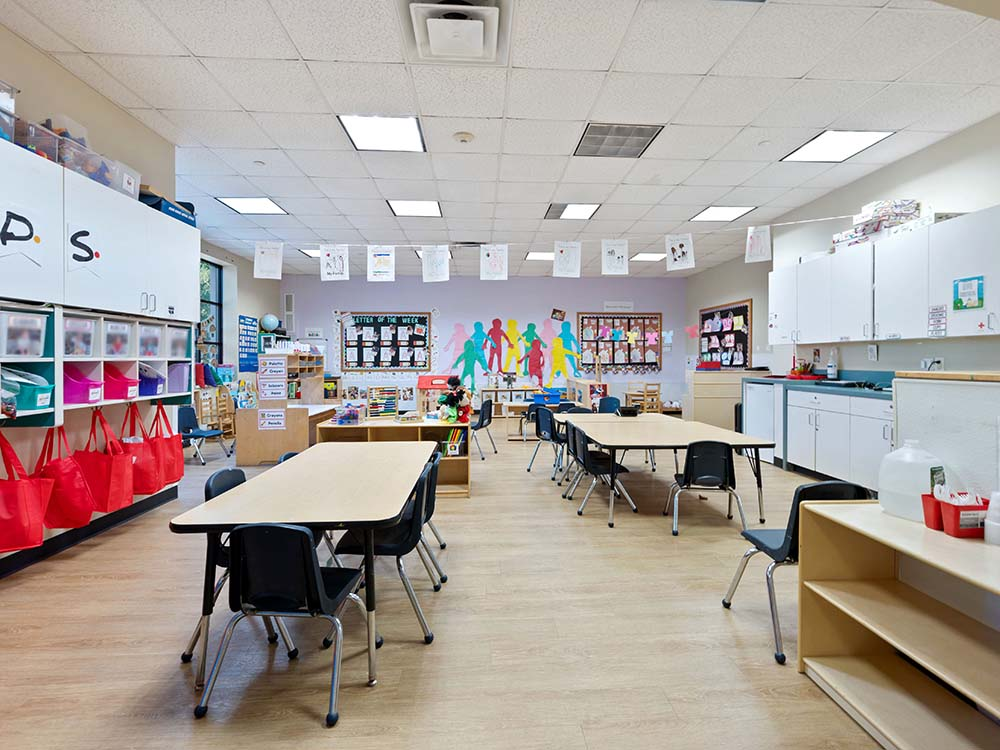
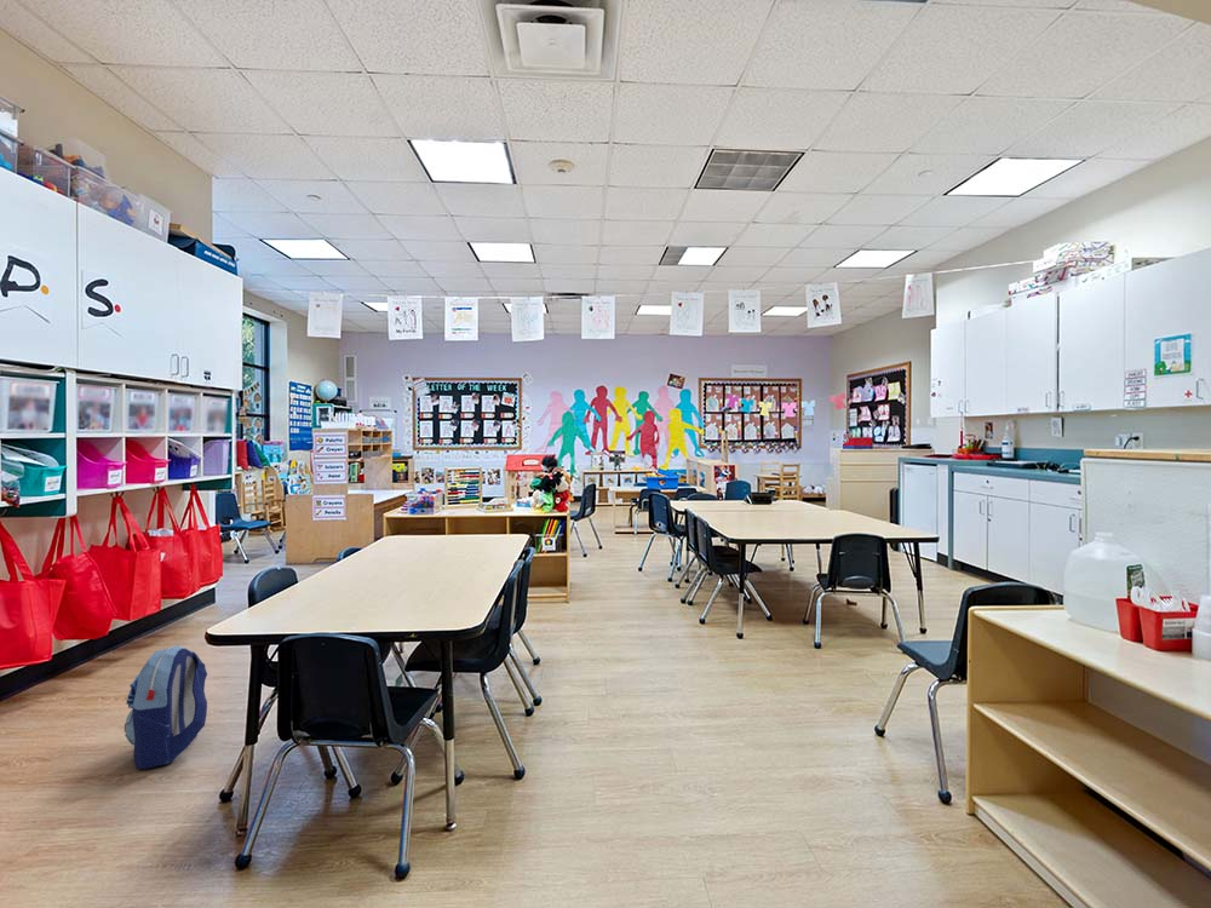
+ backpack (168, 699)
